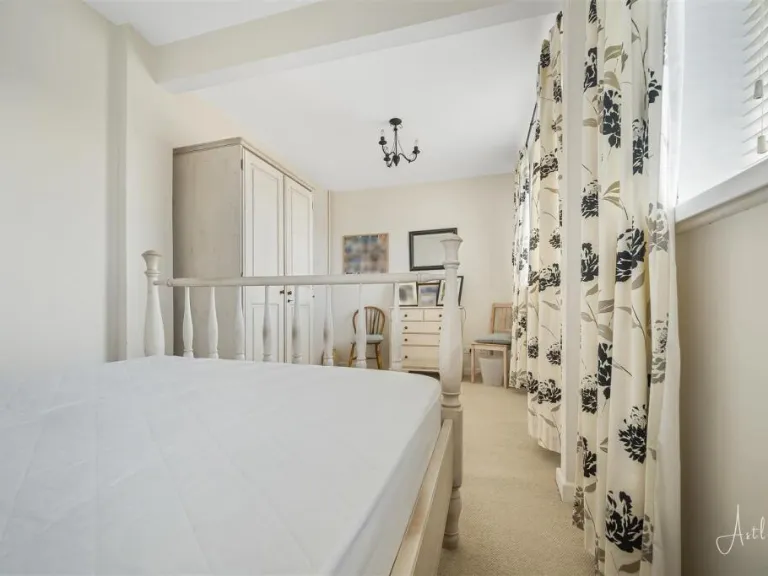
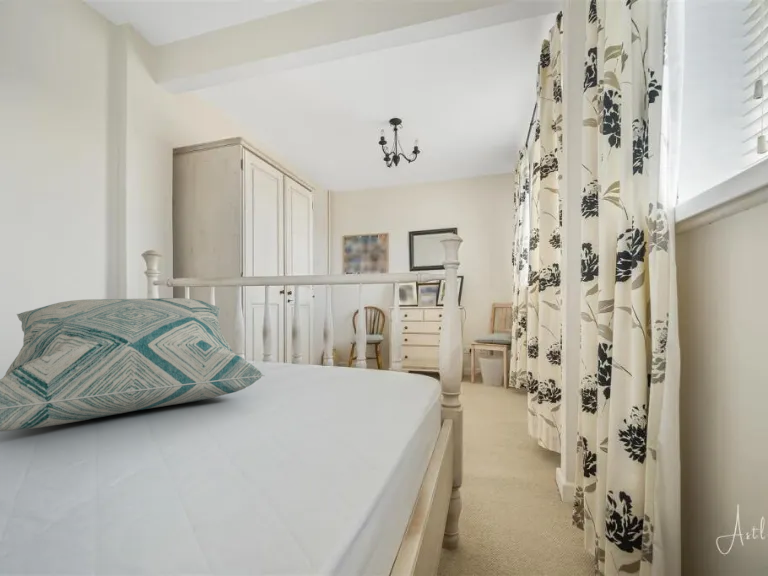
+ decorative pillow (135, 348)
